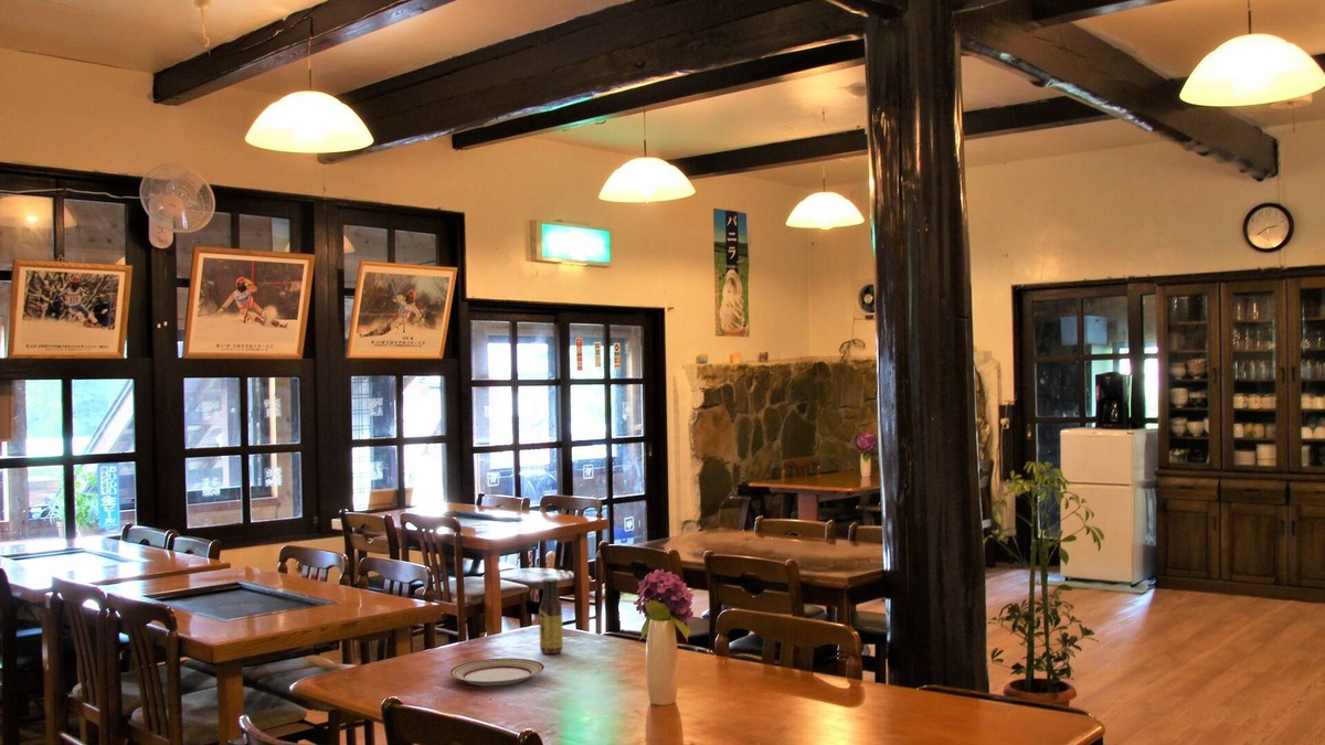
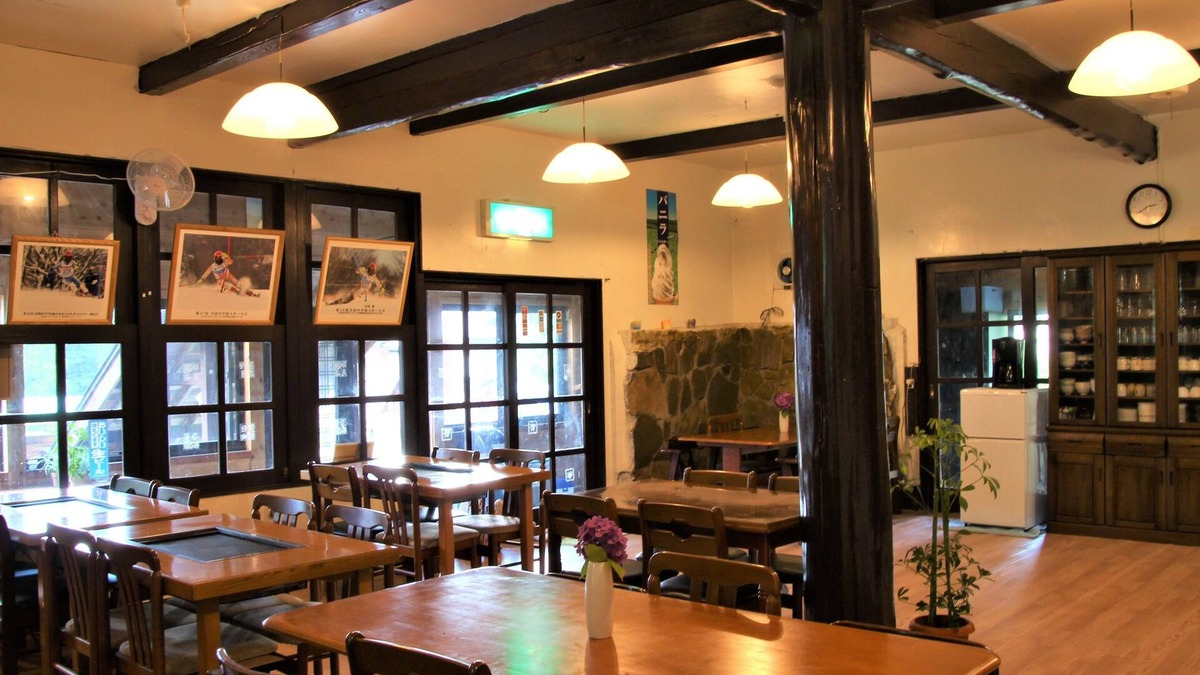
- sauce bottle (550, 615)
- plate (497, 673)
